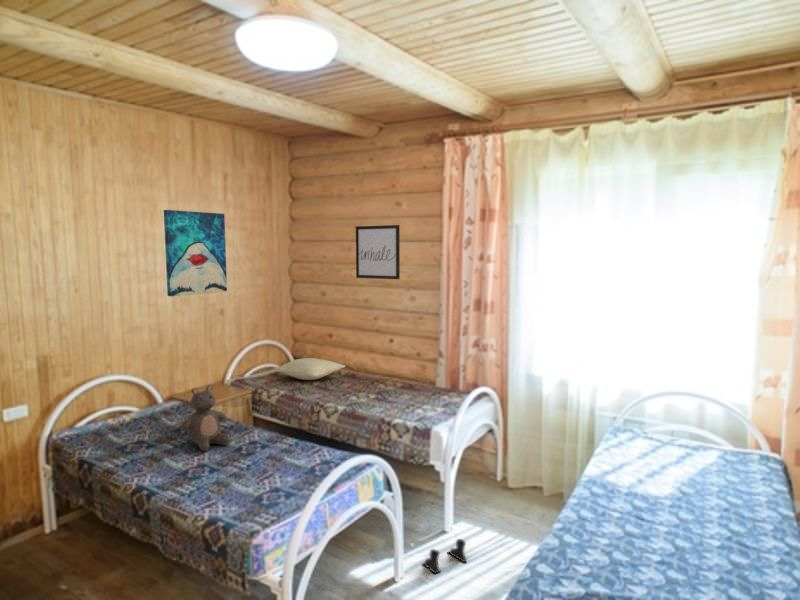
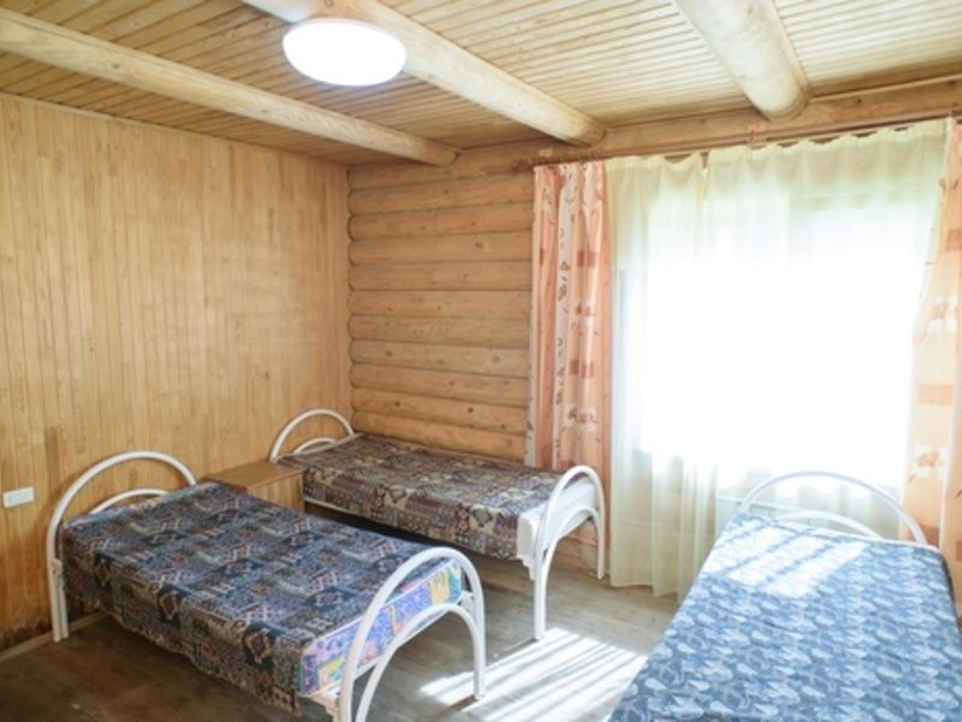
- boots (448, 552)
- wall art (377, 252)
- pillow (310, 368)
- teddy bear (207, 416)
- wall art (197, 253)
